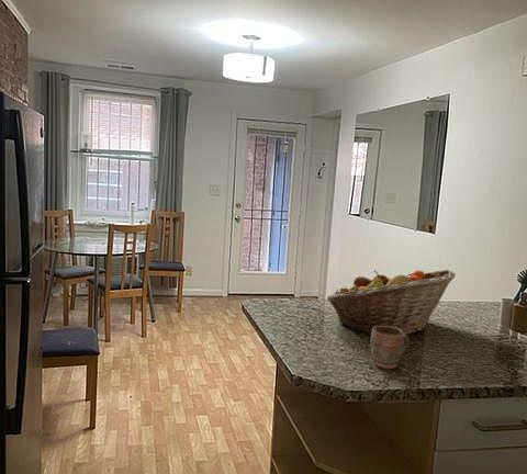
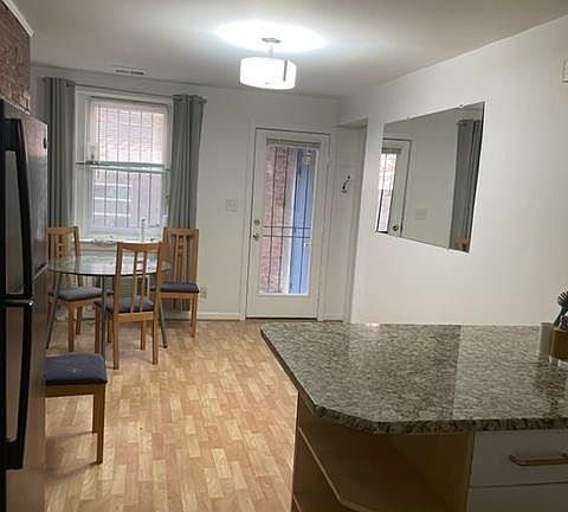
- fruit basket (391, 295)
- mug (389, 347)
